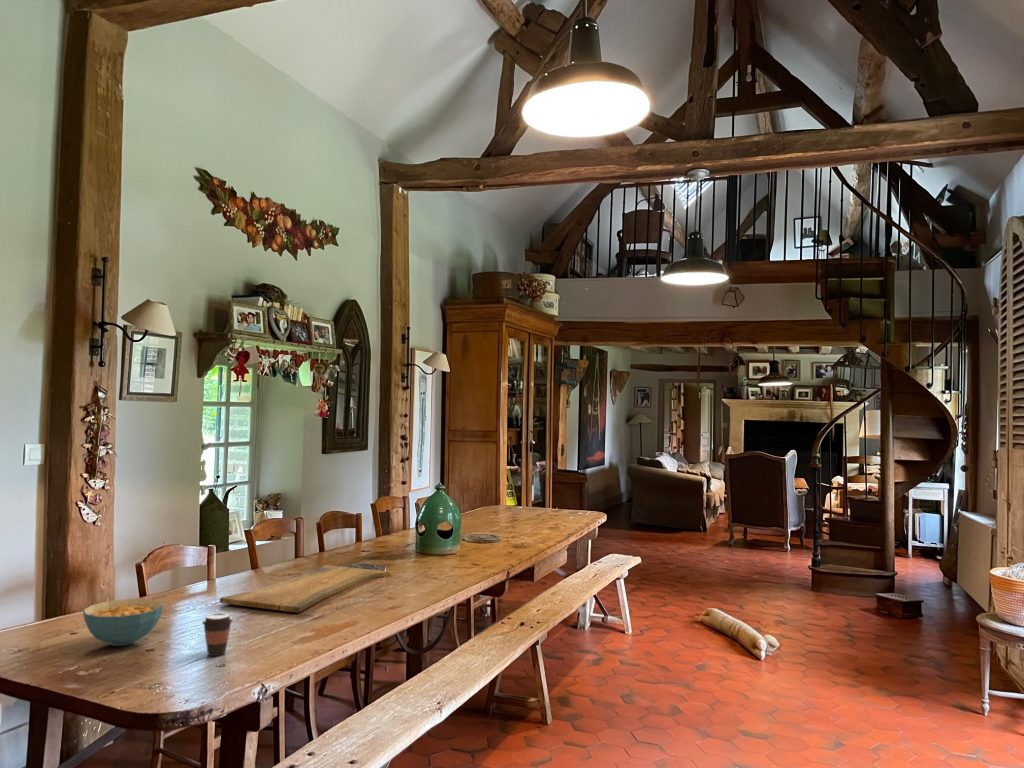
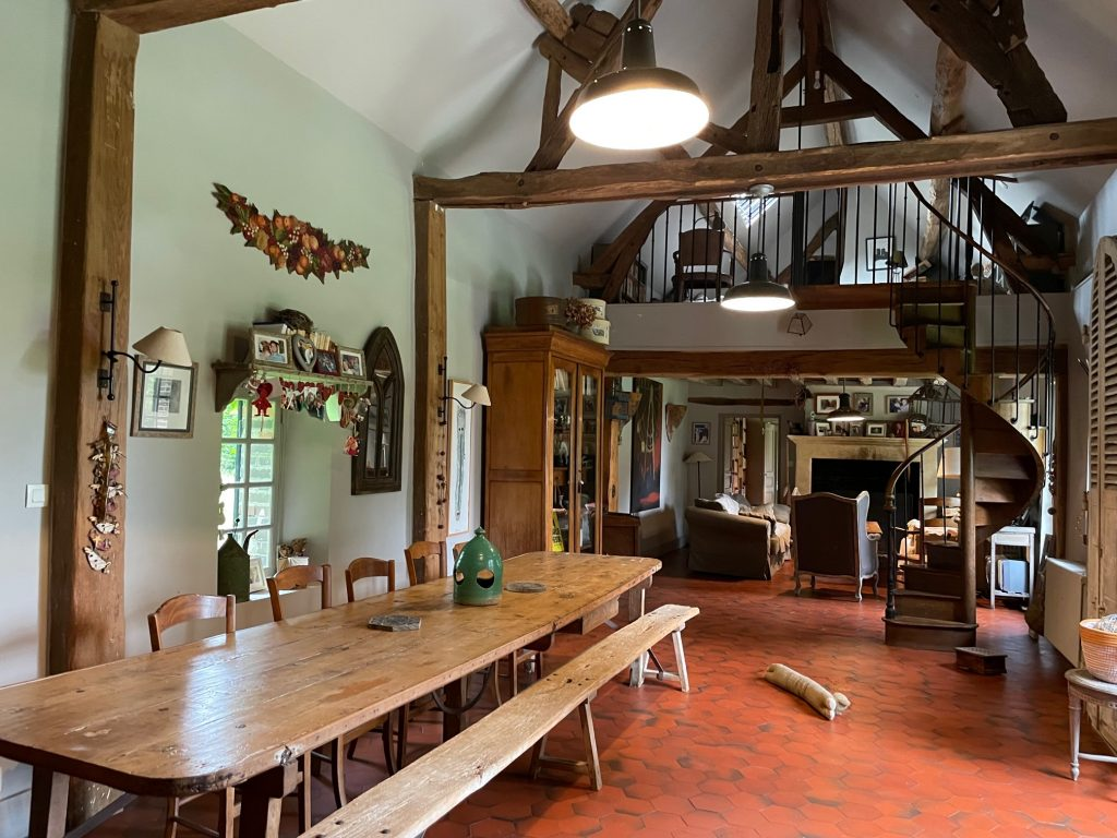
- cutting board (312, 585)
- cereal bowl (123, 624)
- coffee cup (217, 634)
